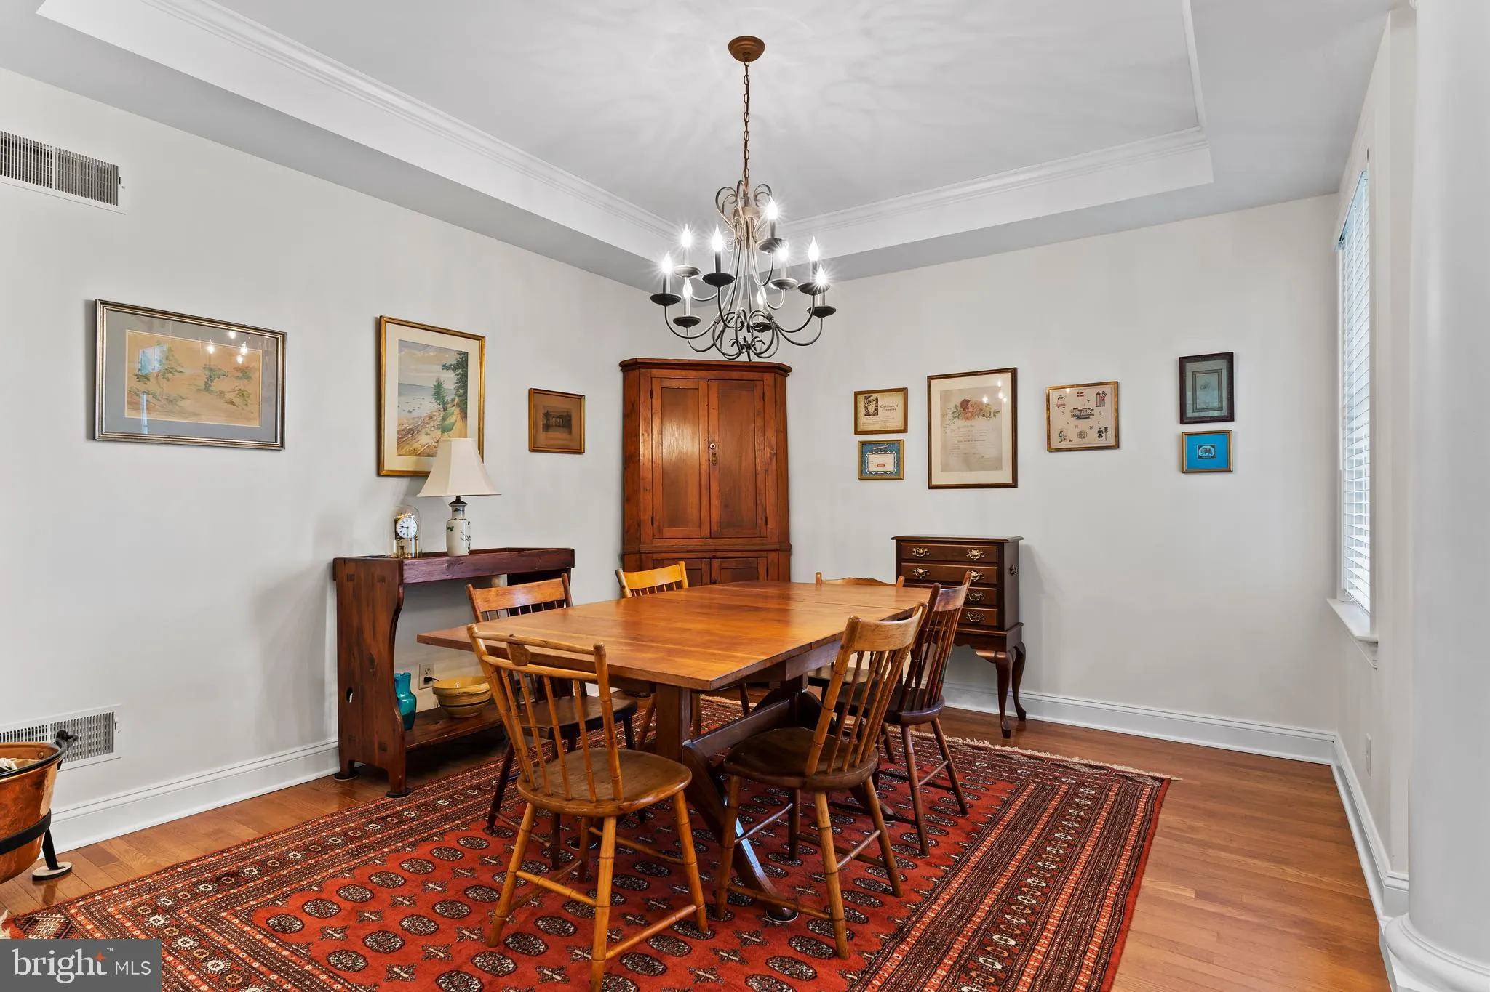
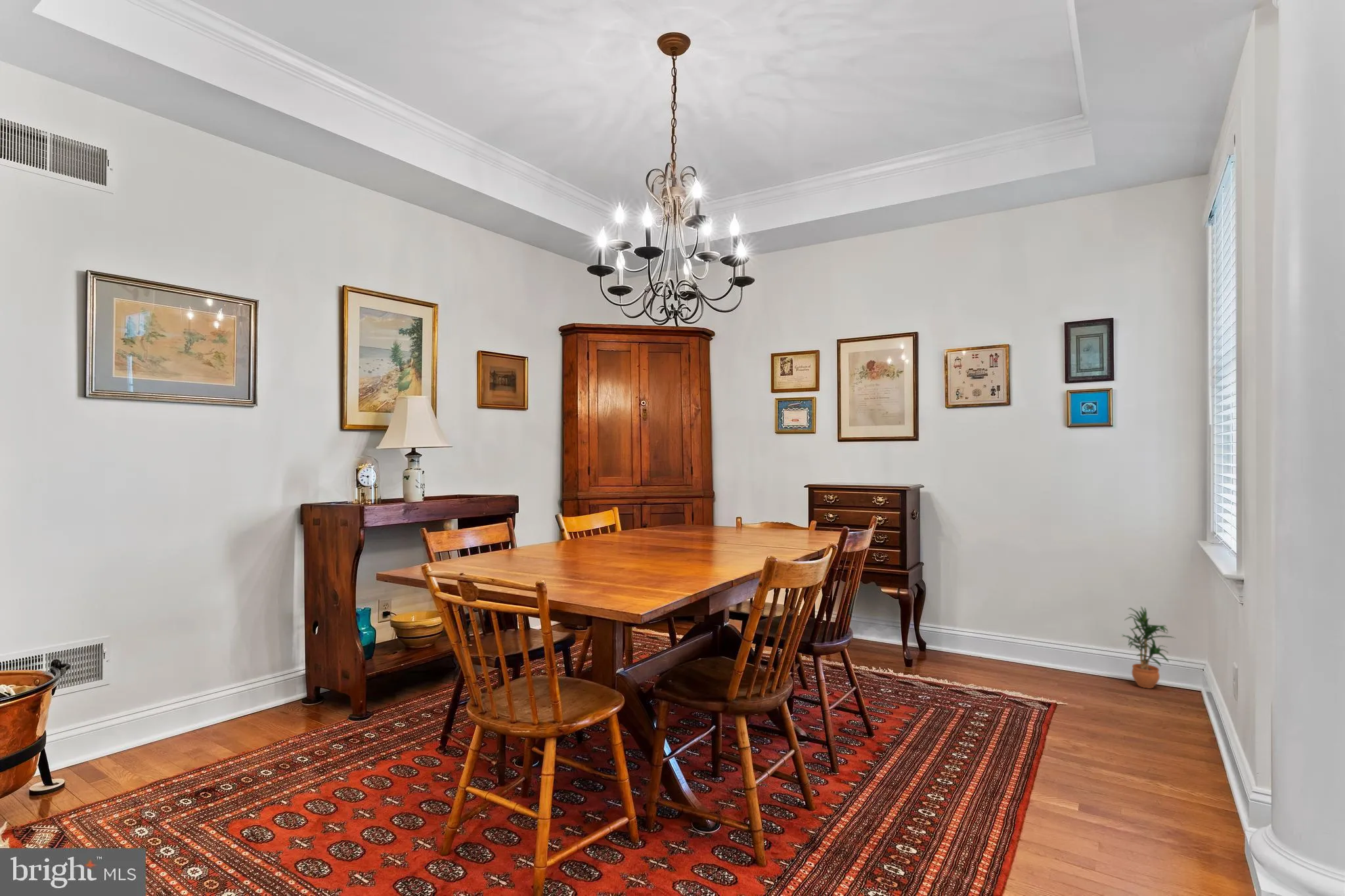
+ potted plant (1148, 647)
